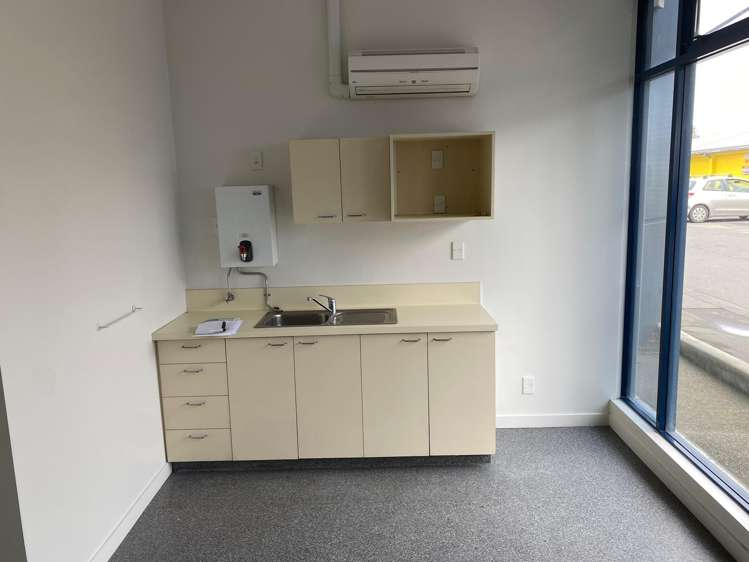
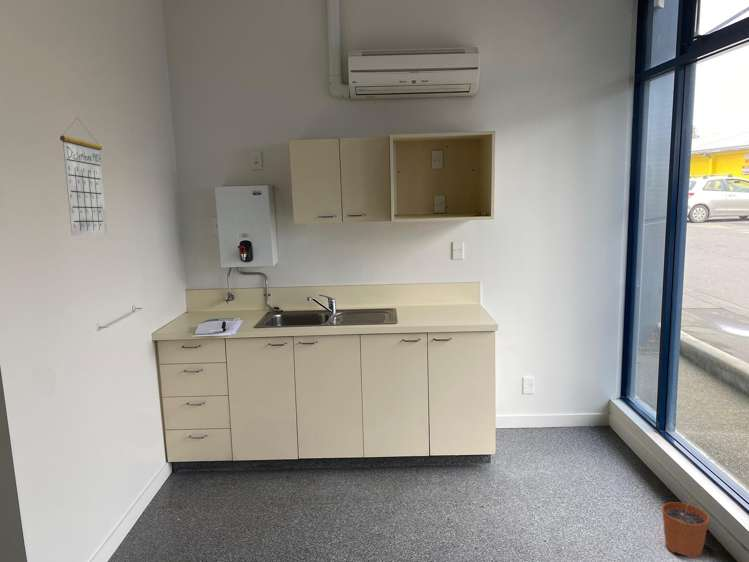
+ plant pot (684, 521)
+ calendar (85, 176)
